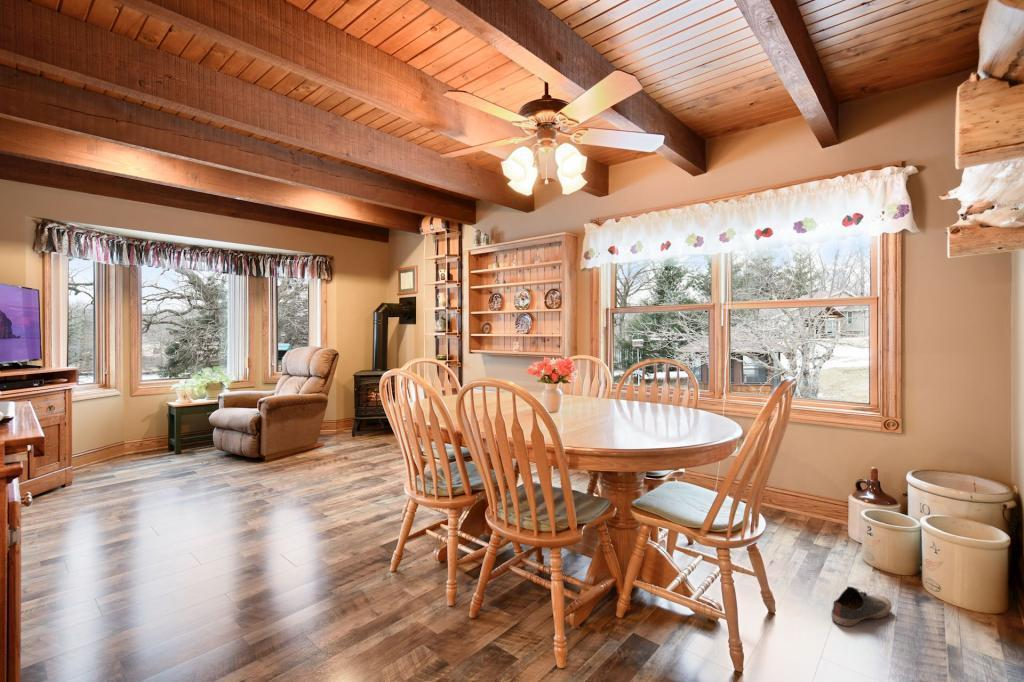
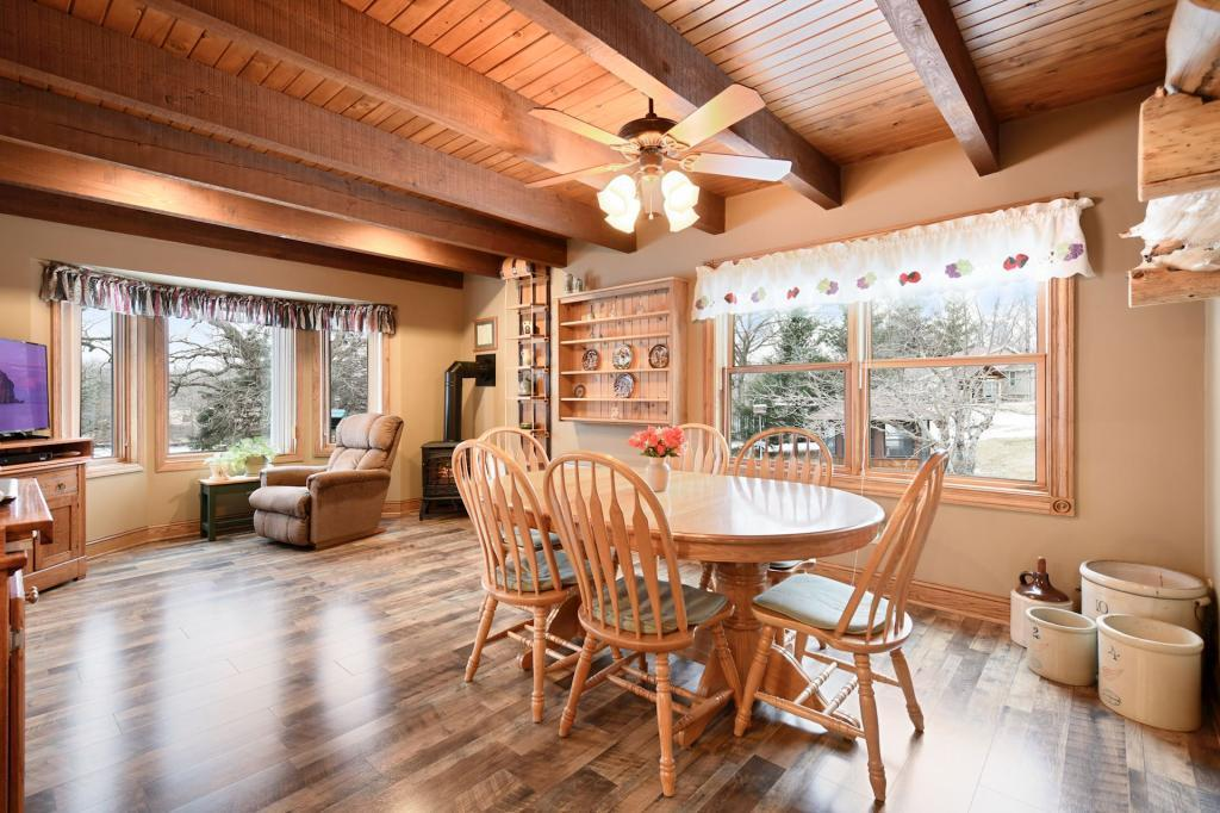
- shoe (861, 600)
